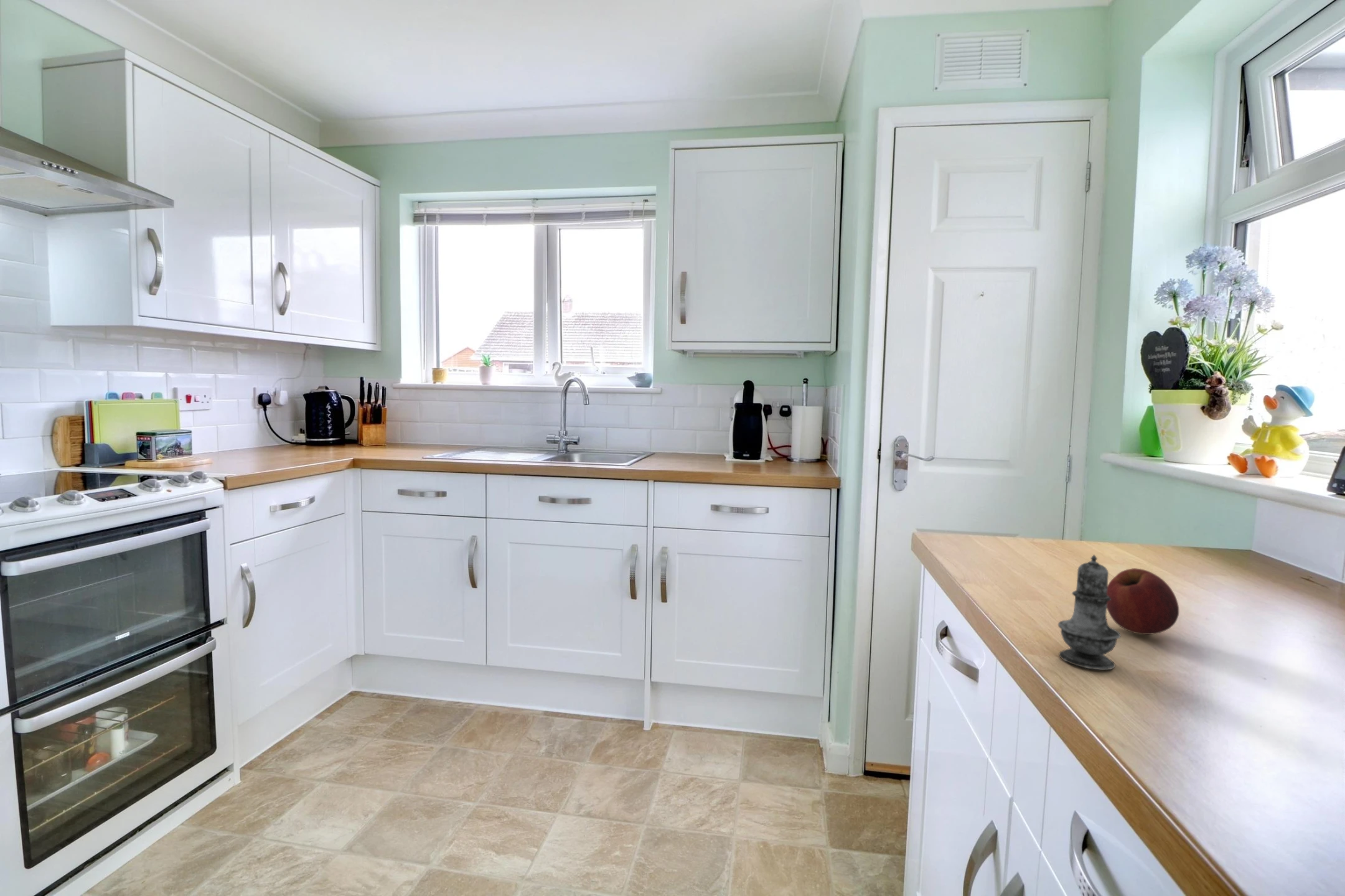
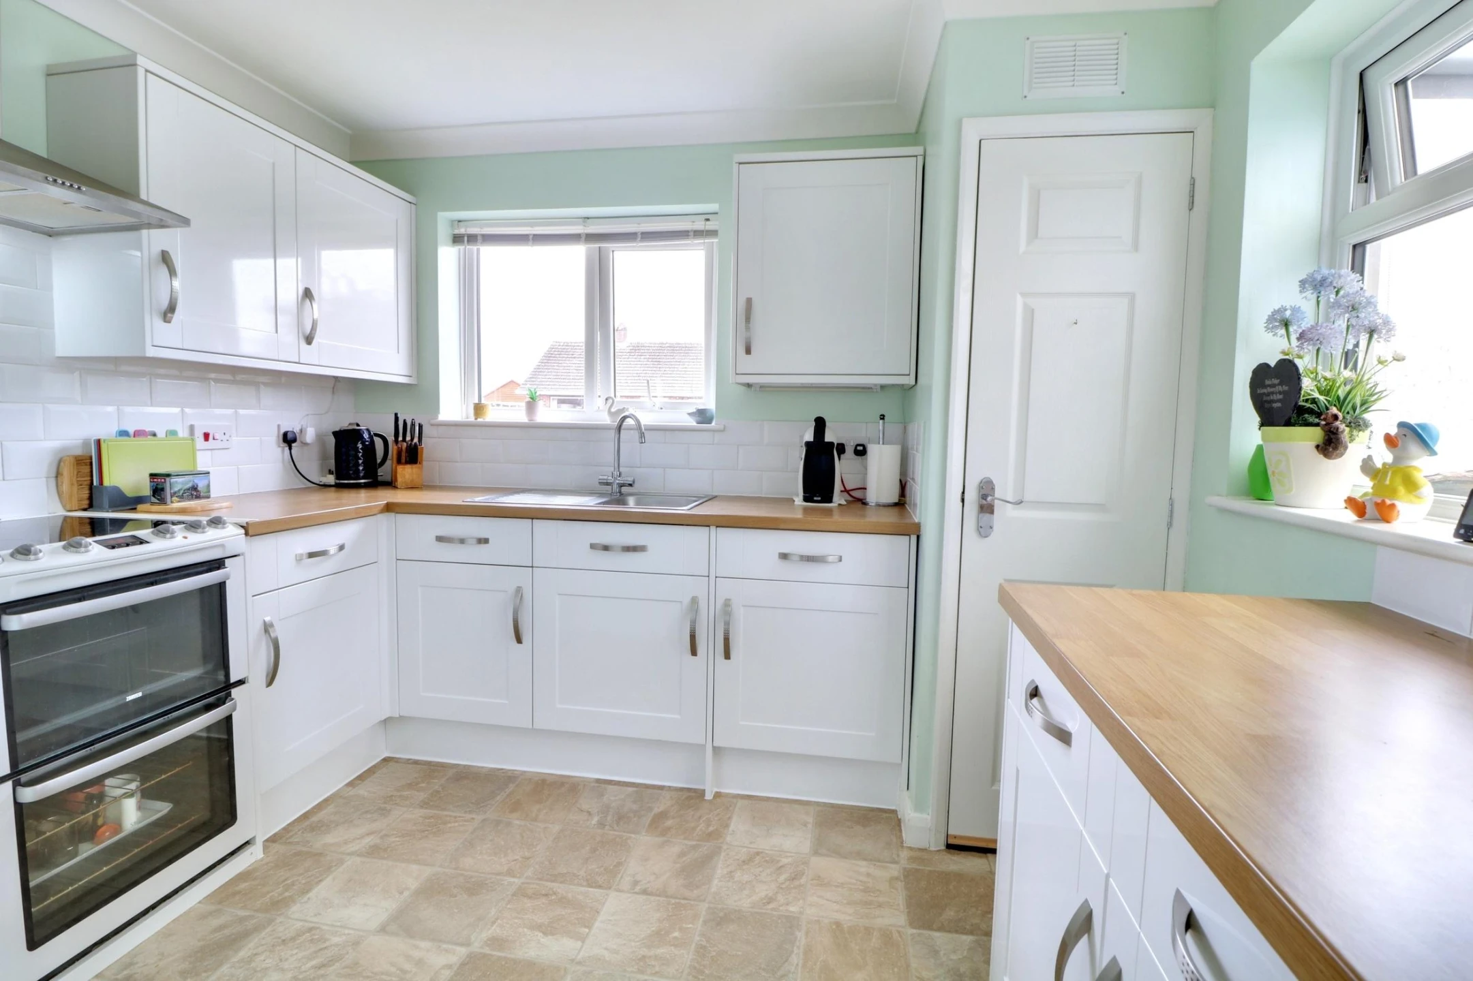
- salt shaker (1090, 607)
- apple (1141, 600)
